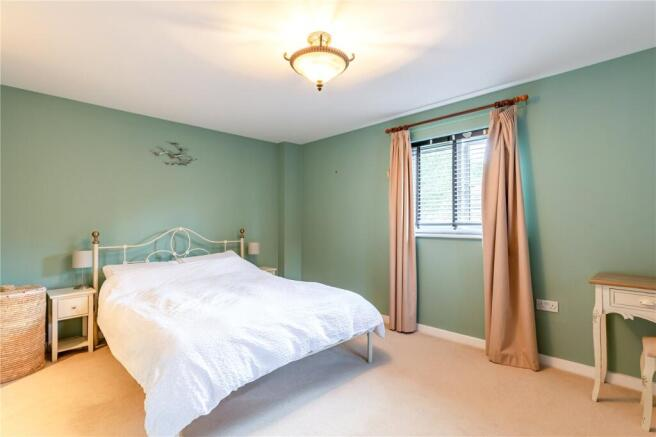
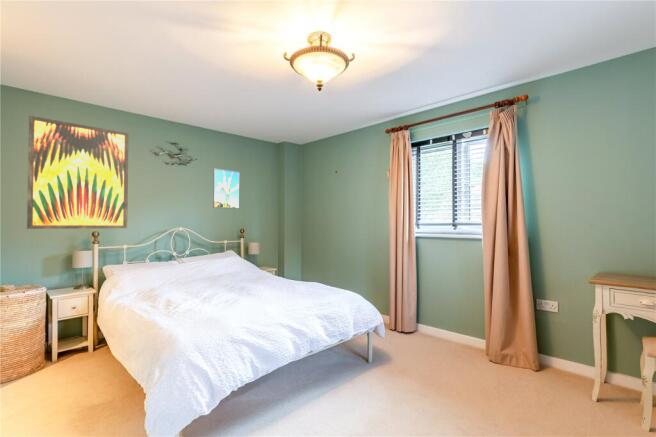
+ wall art (82, 176)
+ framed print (226, 189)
